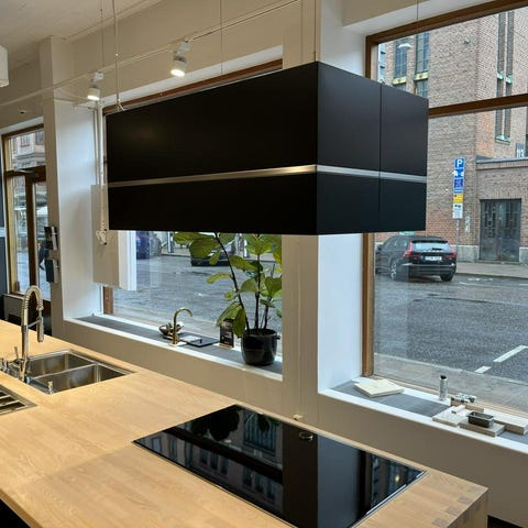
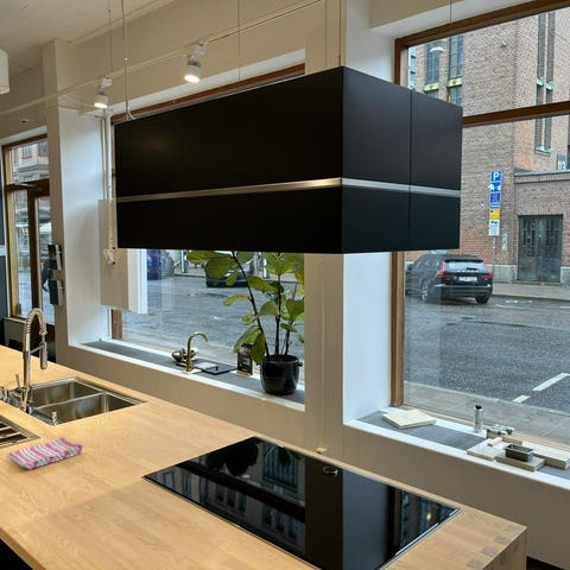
+ dish towel (45, 451)
